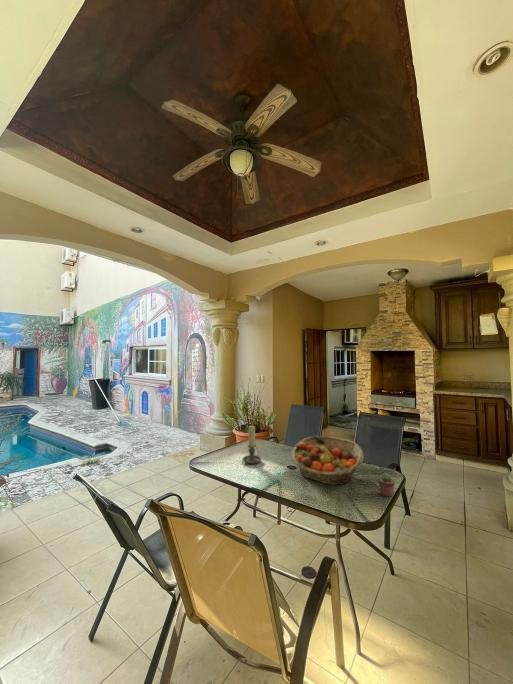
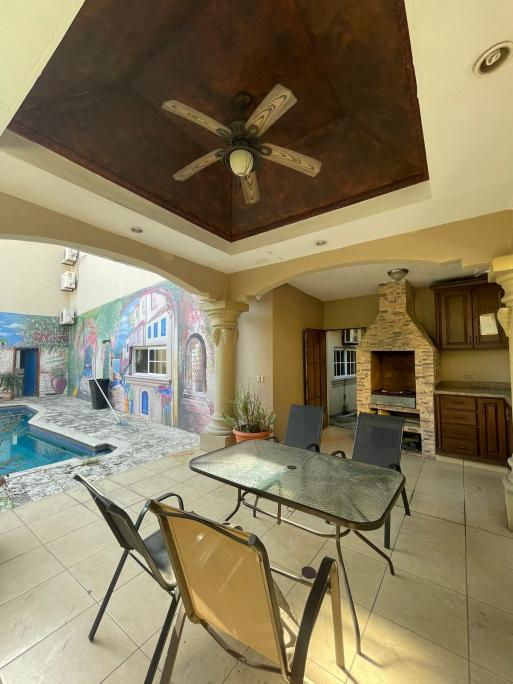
- potted succulent (386, 484)
- candle holder (250, 444)
- fruit basket (326, 458)
